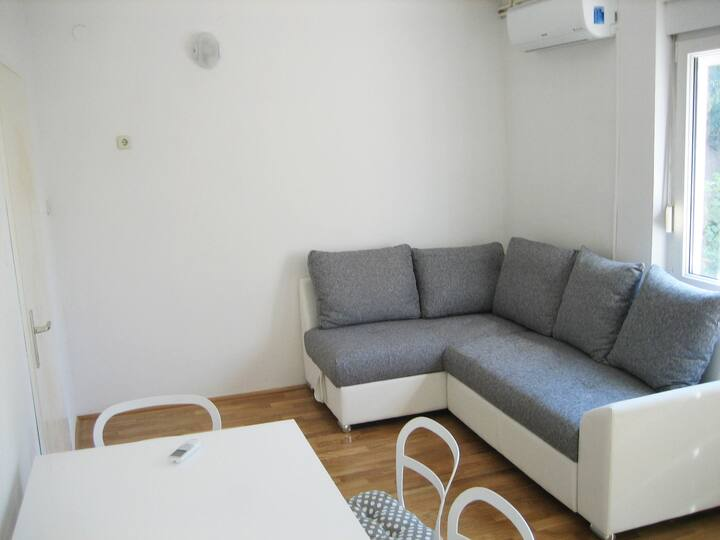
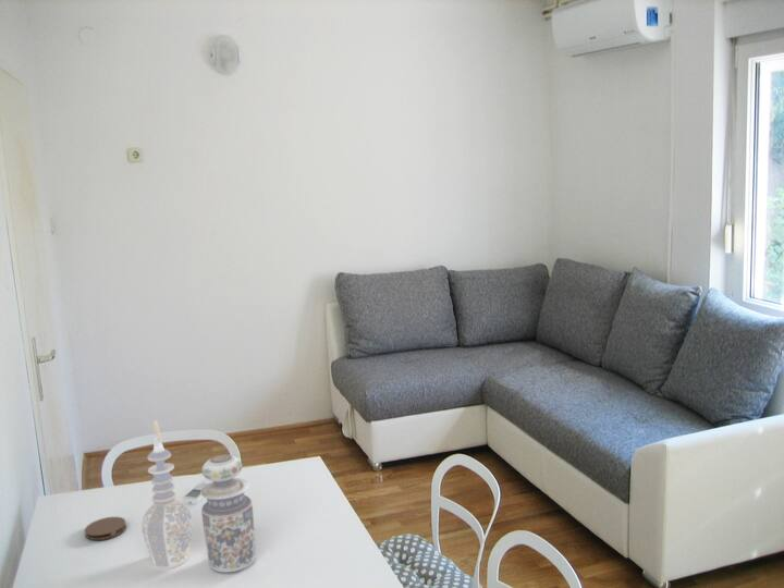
+ coaster (106, 528)
+ decorative vase (200, 491)
